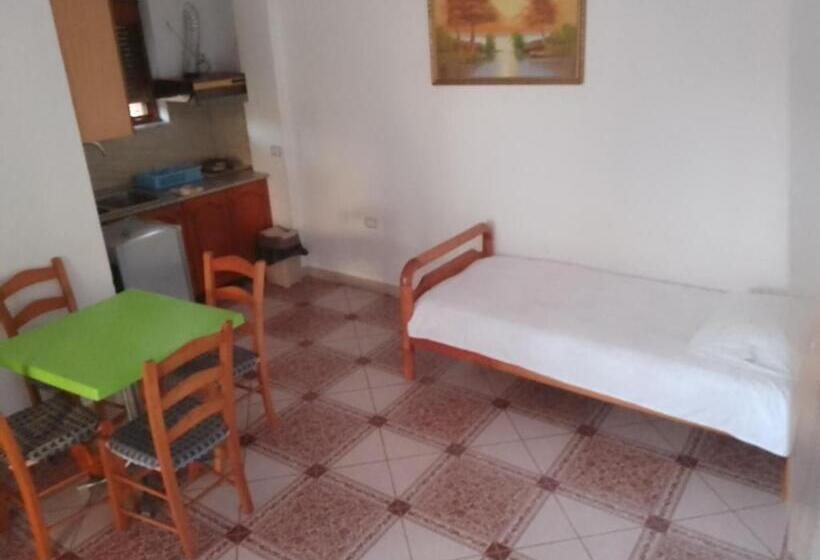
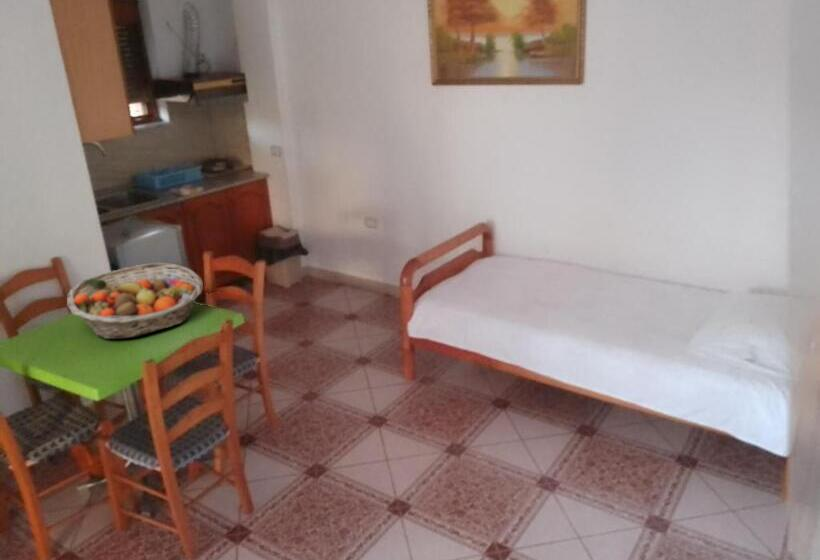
+ fruit basket (138, 299)
